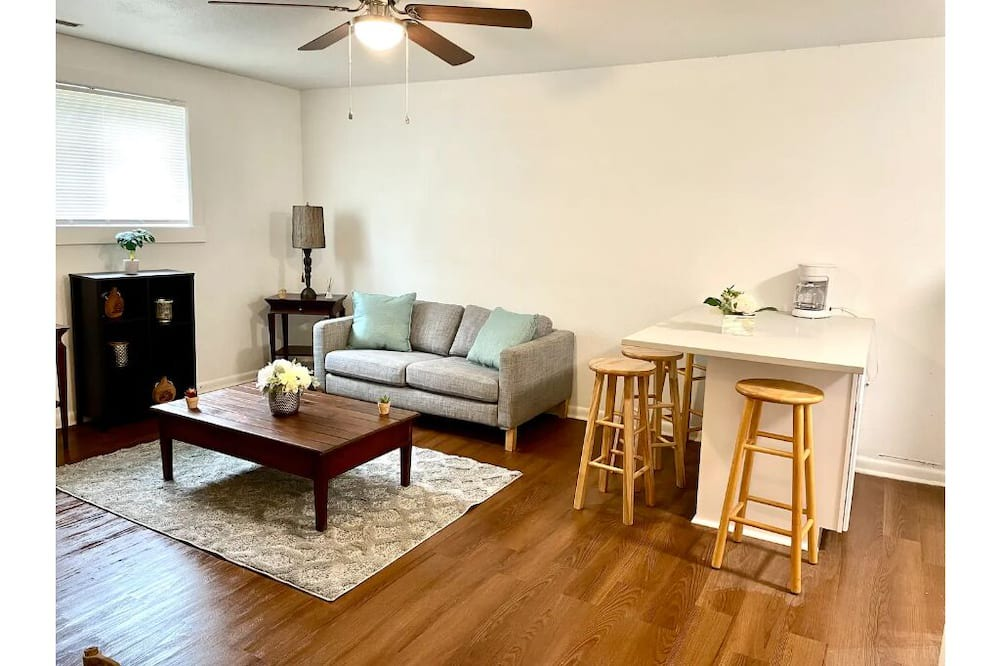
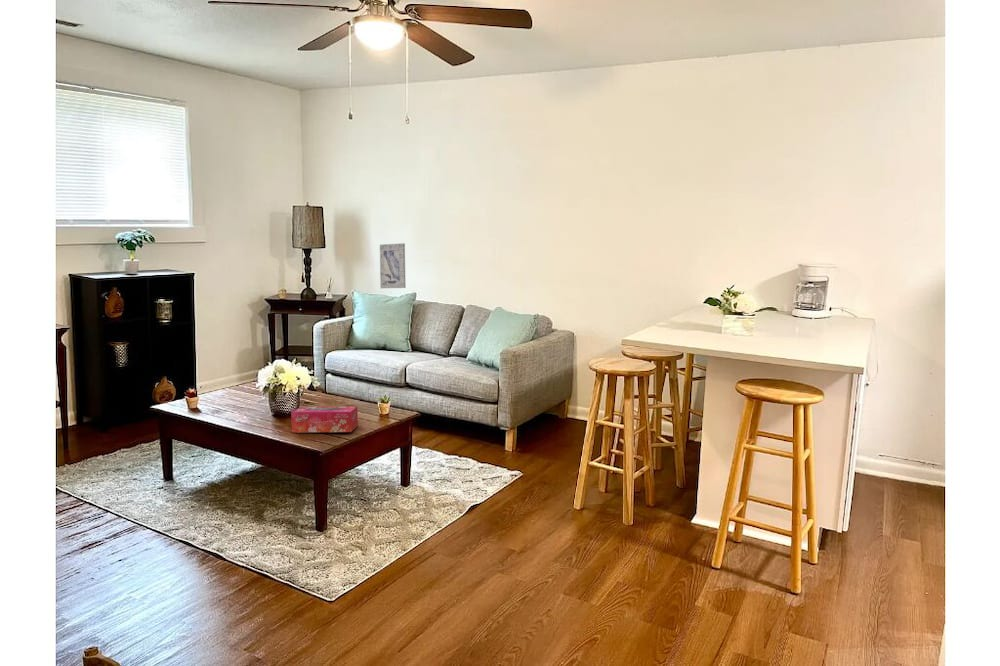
+ wall art (392, 266)
+ tissue box (325, 419)
